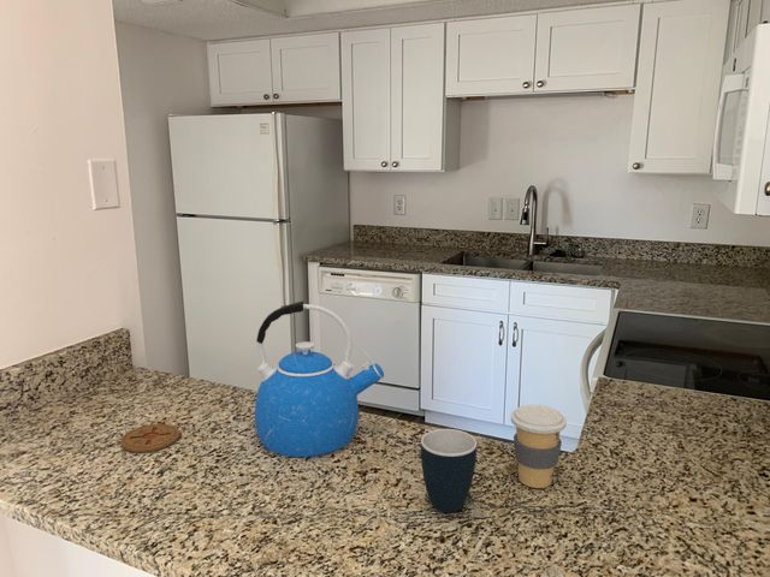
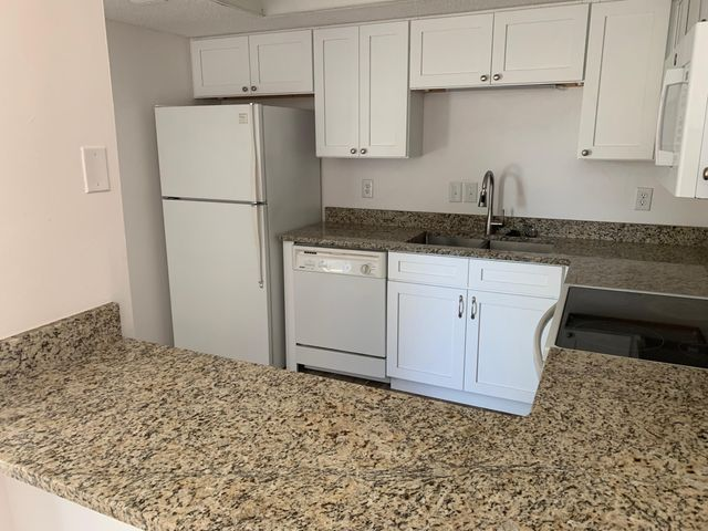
- coaster (150, 436)
- coffee cup (537, 446)
- mug (445, 466)
- kettle (319, 370)
